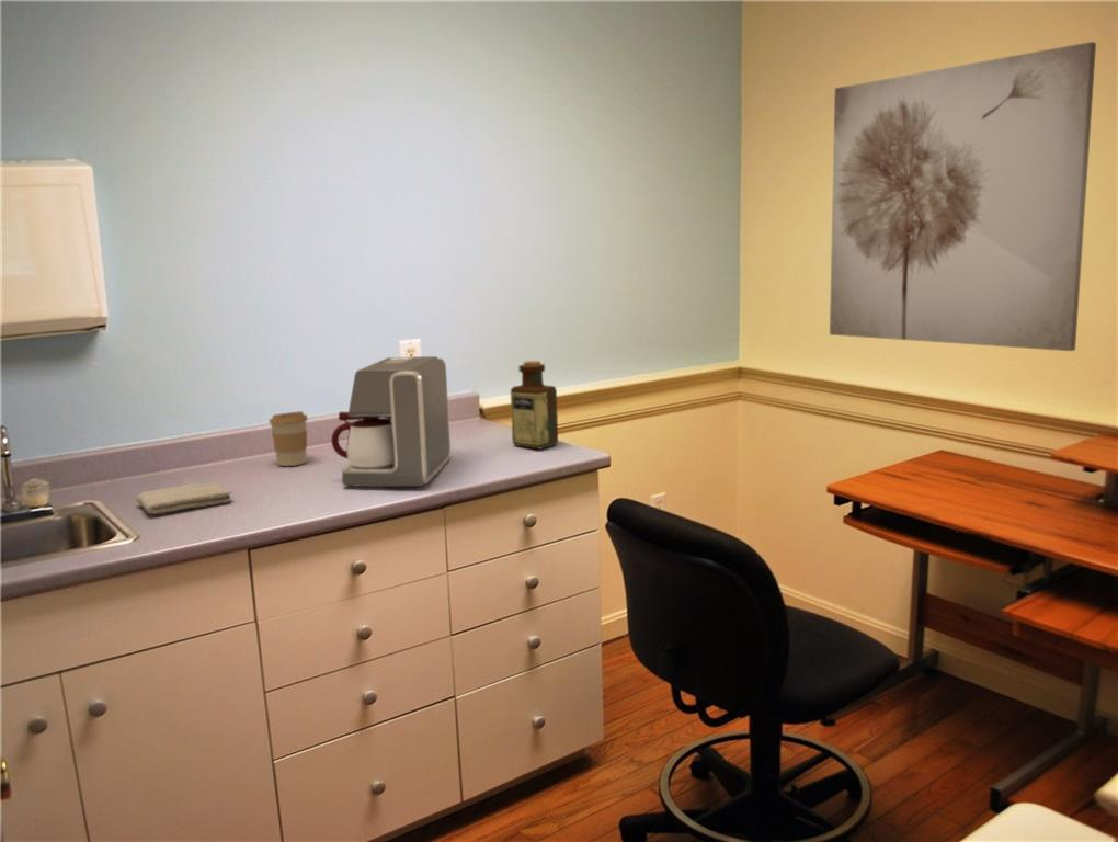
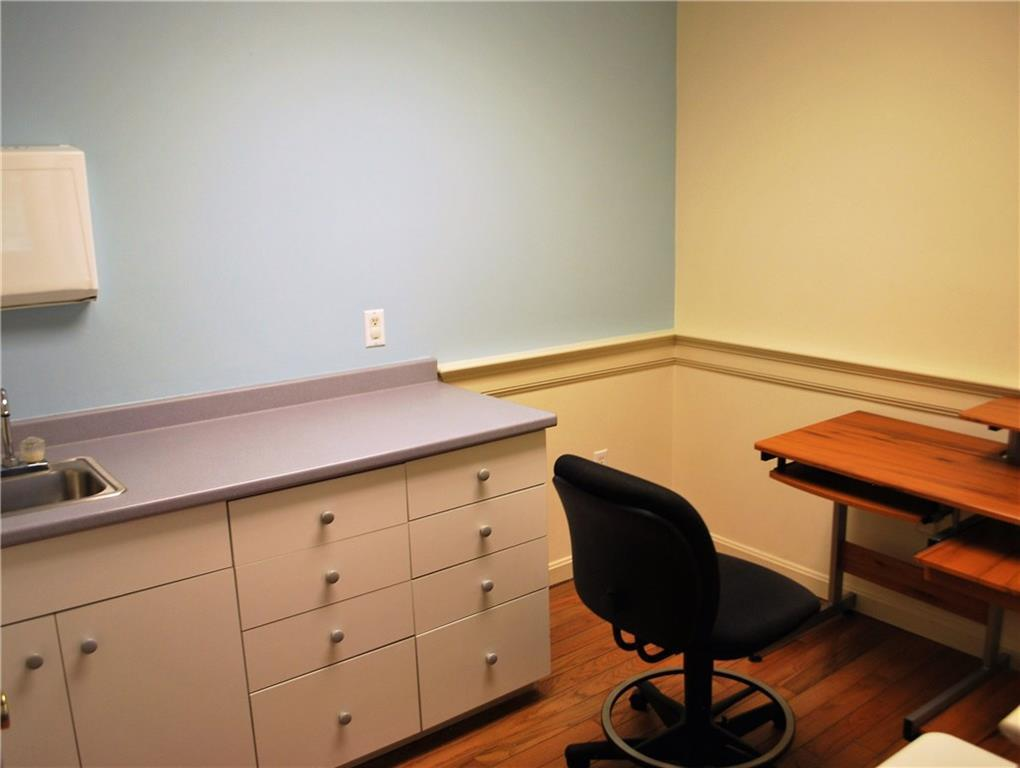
- washcloth (184, 497)
- wall art (945, 208)
- bottle (534, 403)
- coffee cup (289, 436)
- coffee maker (398, 418)
